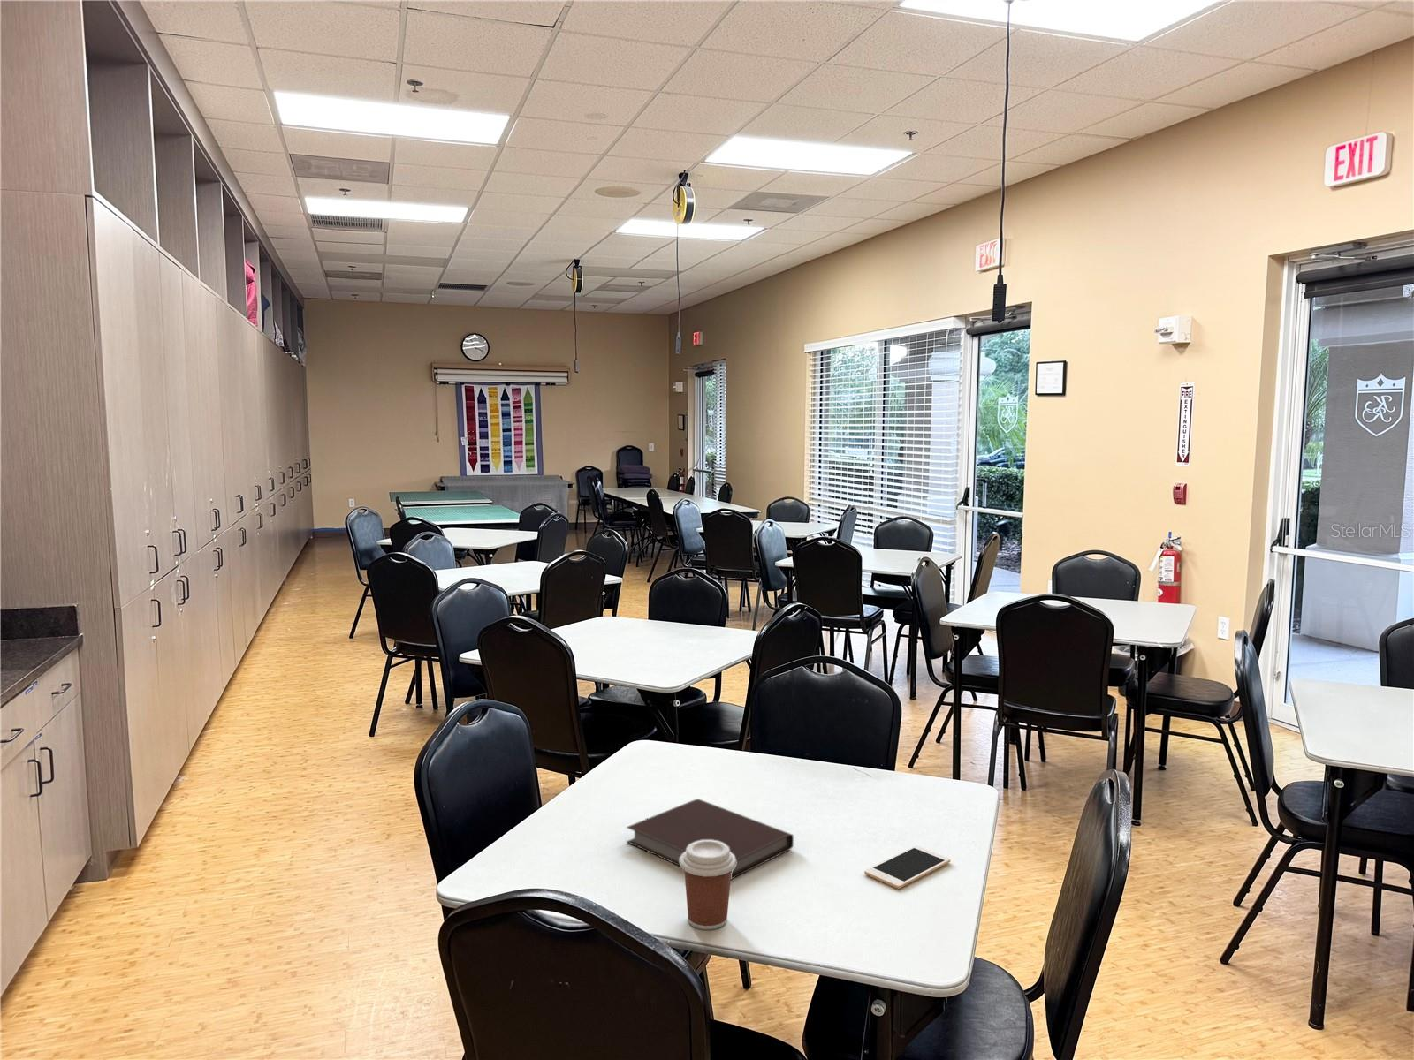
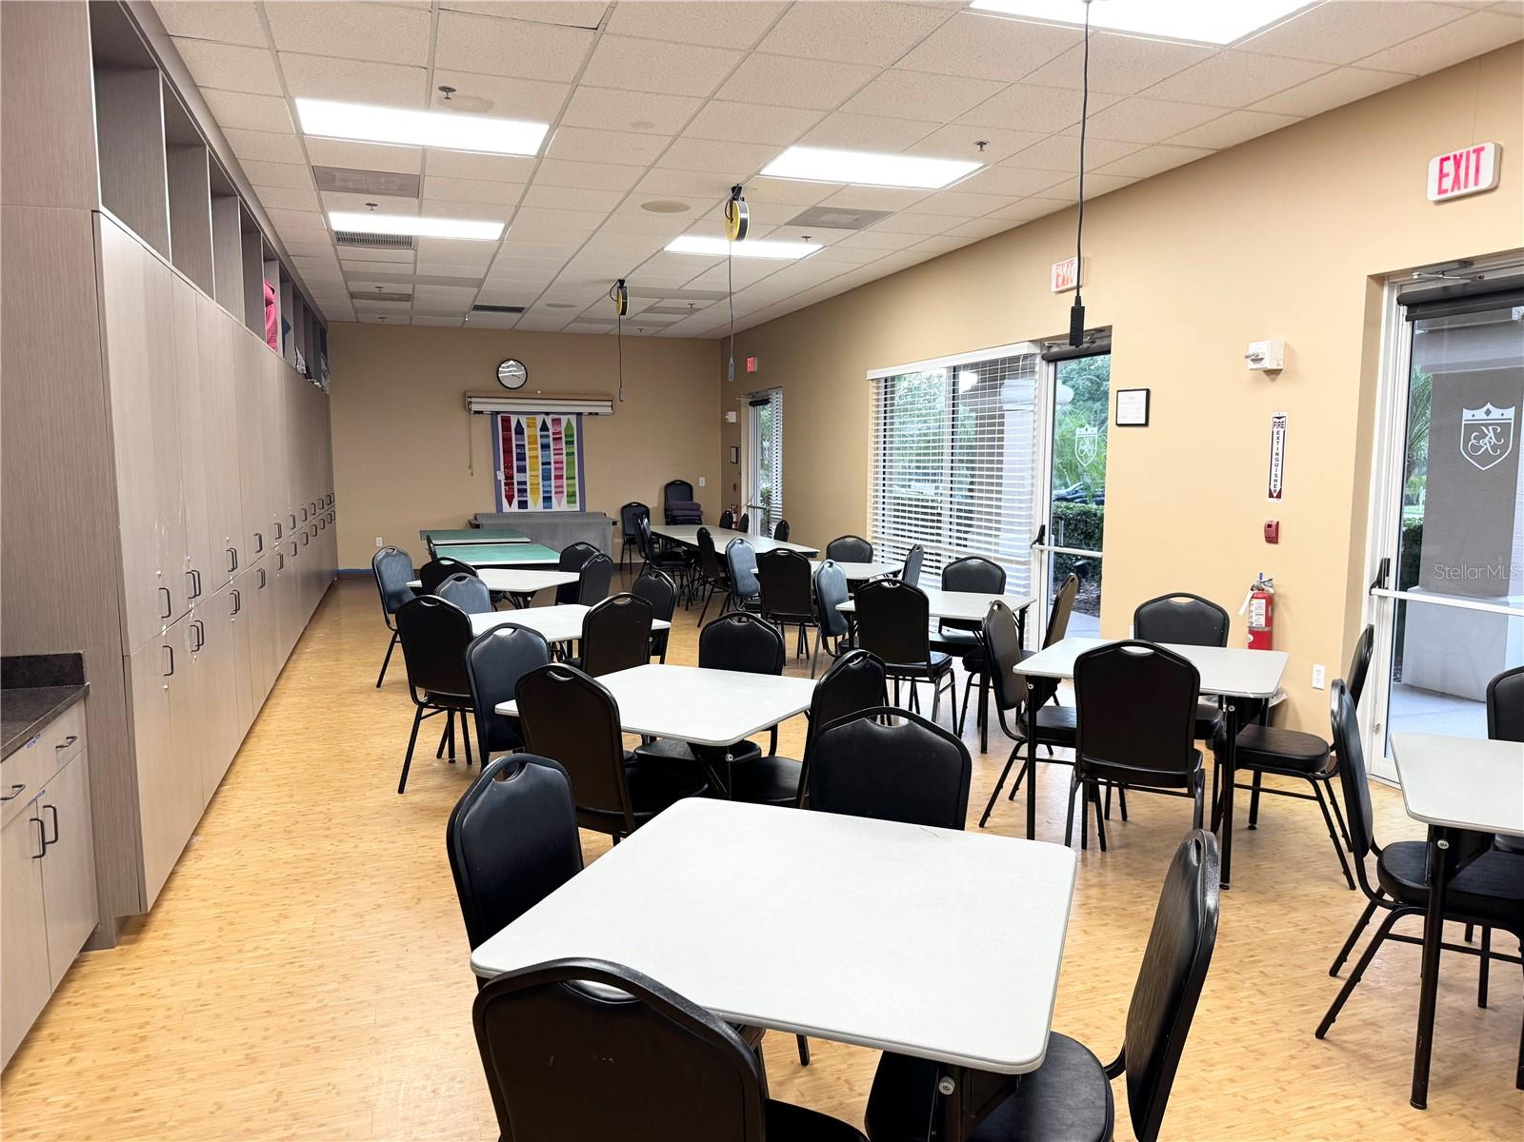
- cell phone (907, 865)
- notebook (709, 837)
- coffee cup (707, 884)
